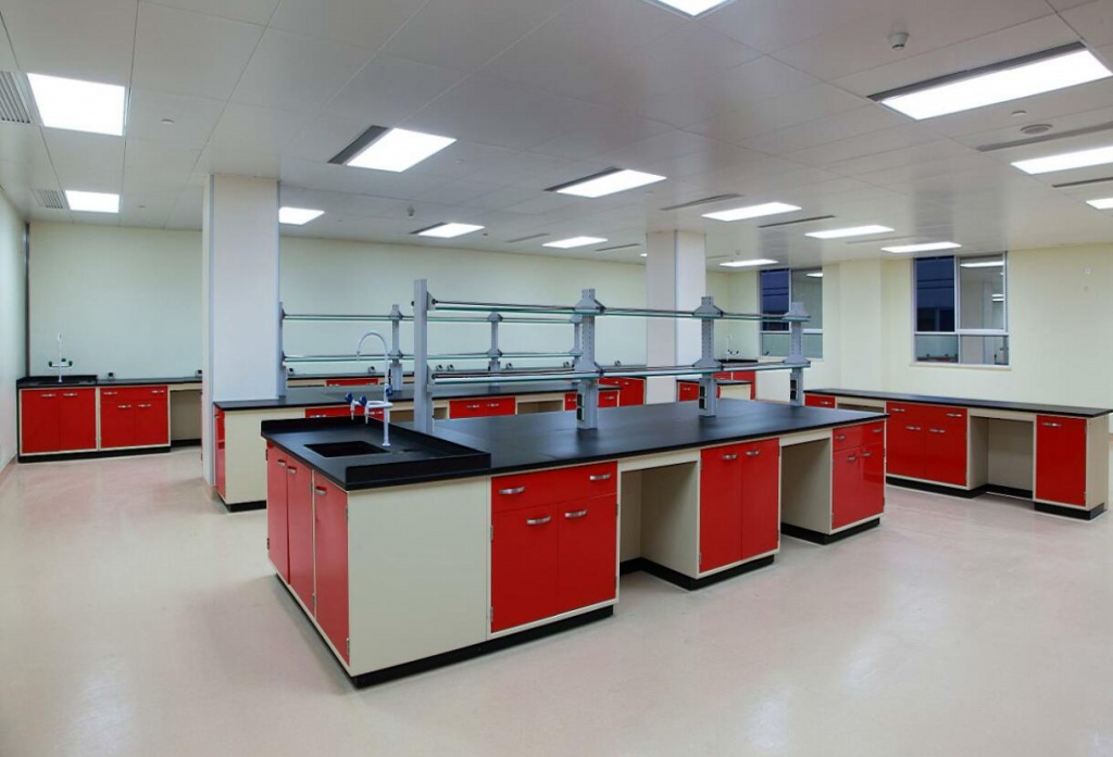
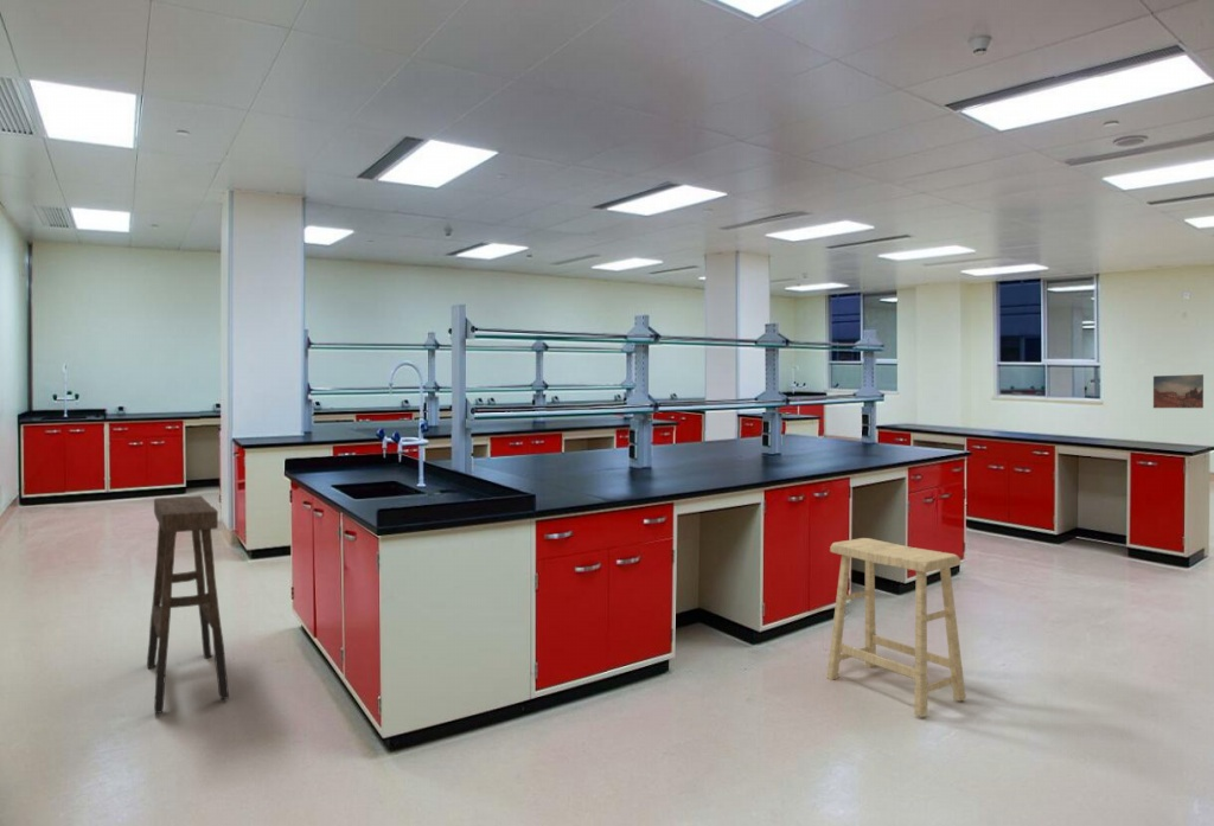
+ stool (874, 619)
+ stool (184, 596)
+ wall art (1177, 391)
